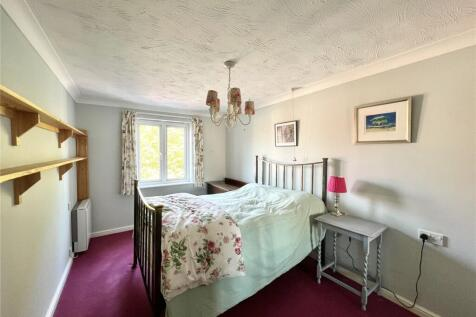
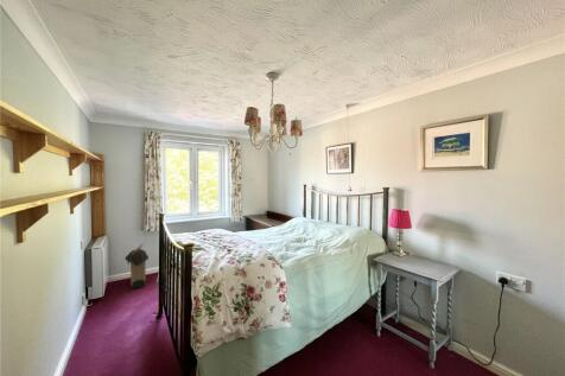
+ laundry hamper (137, 262)
